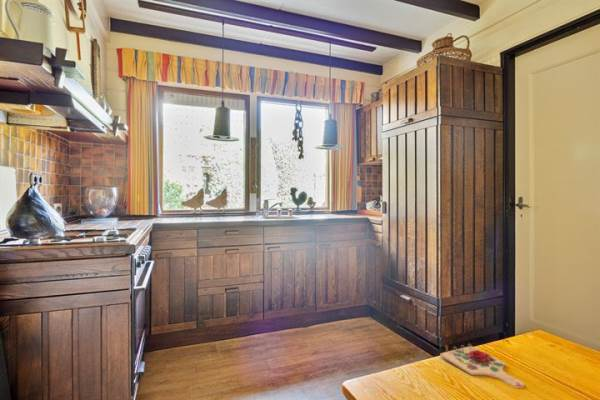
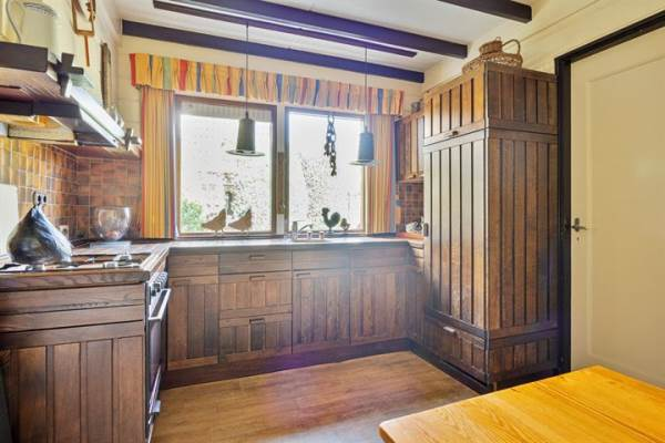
- cutting board (485, 364)
